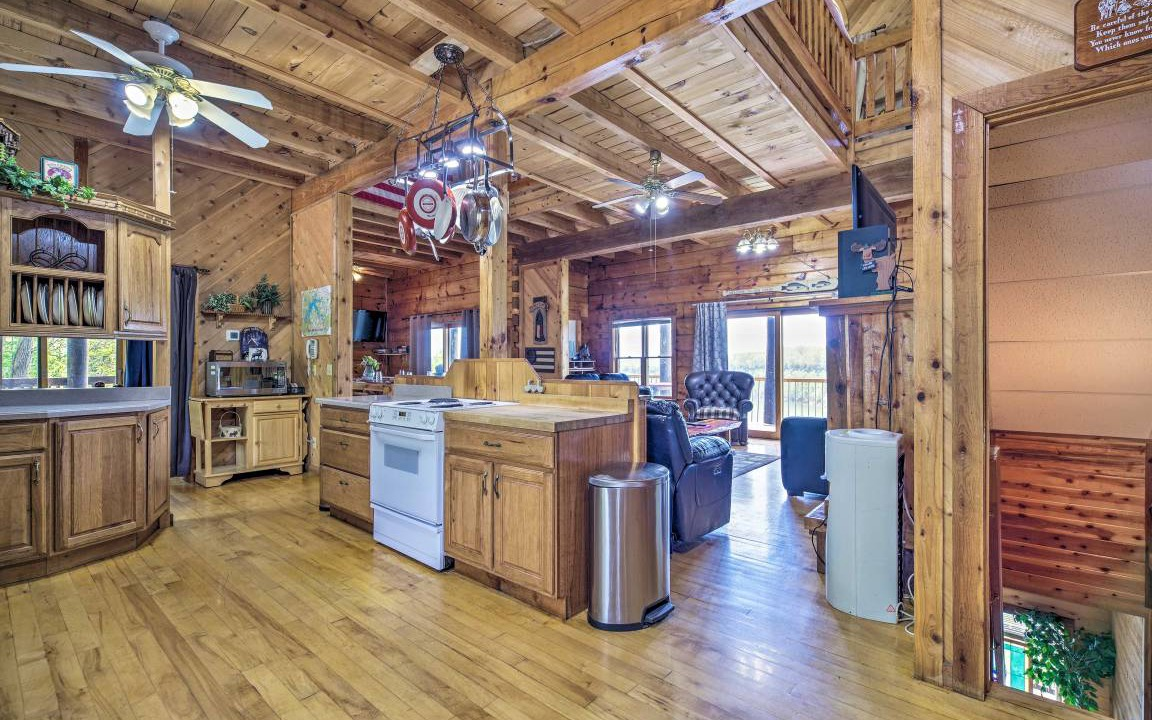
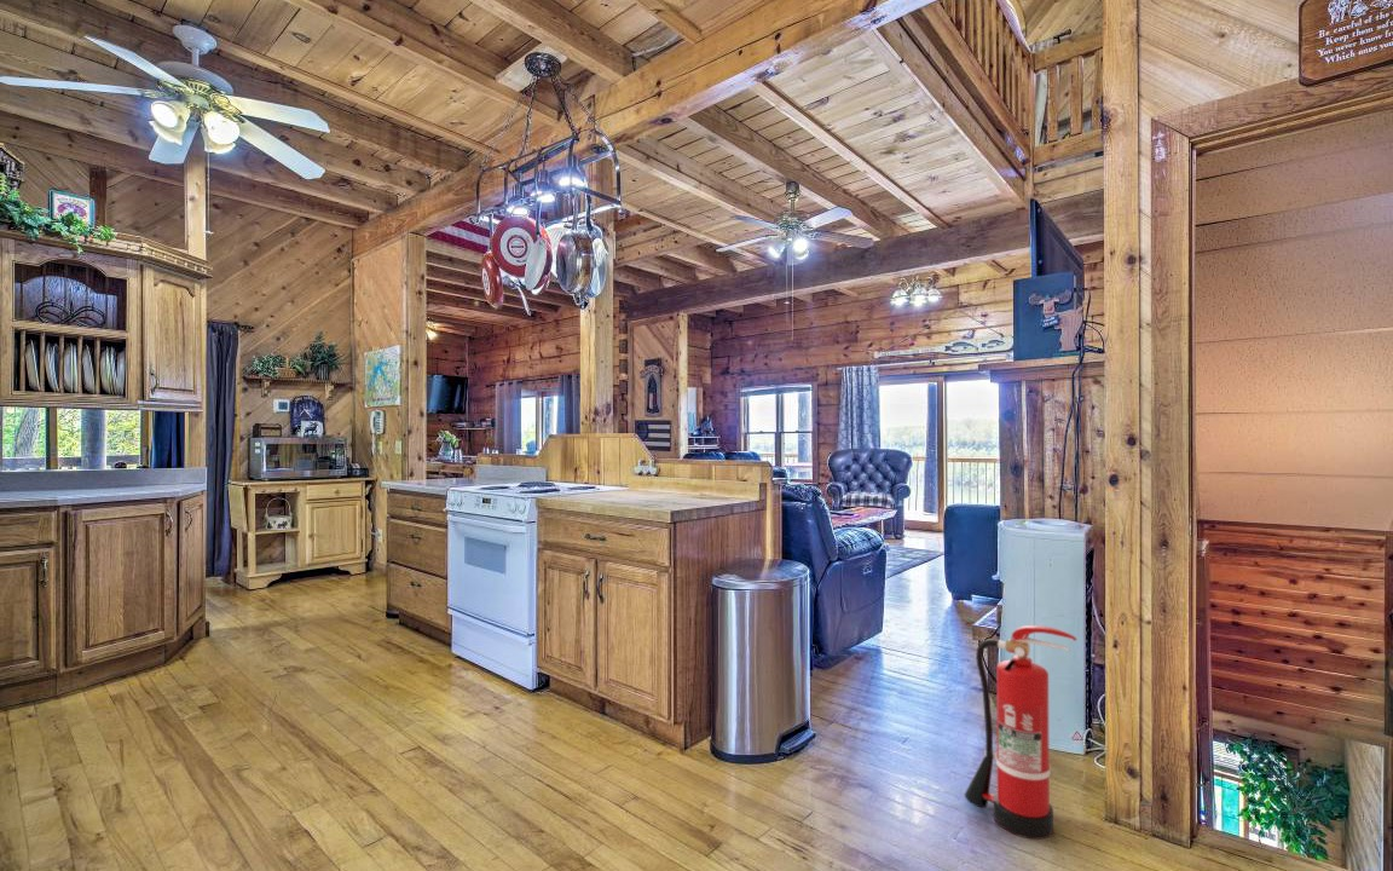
+ fire extinguisher (1017, 721)
